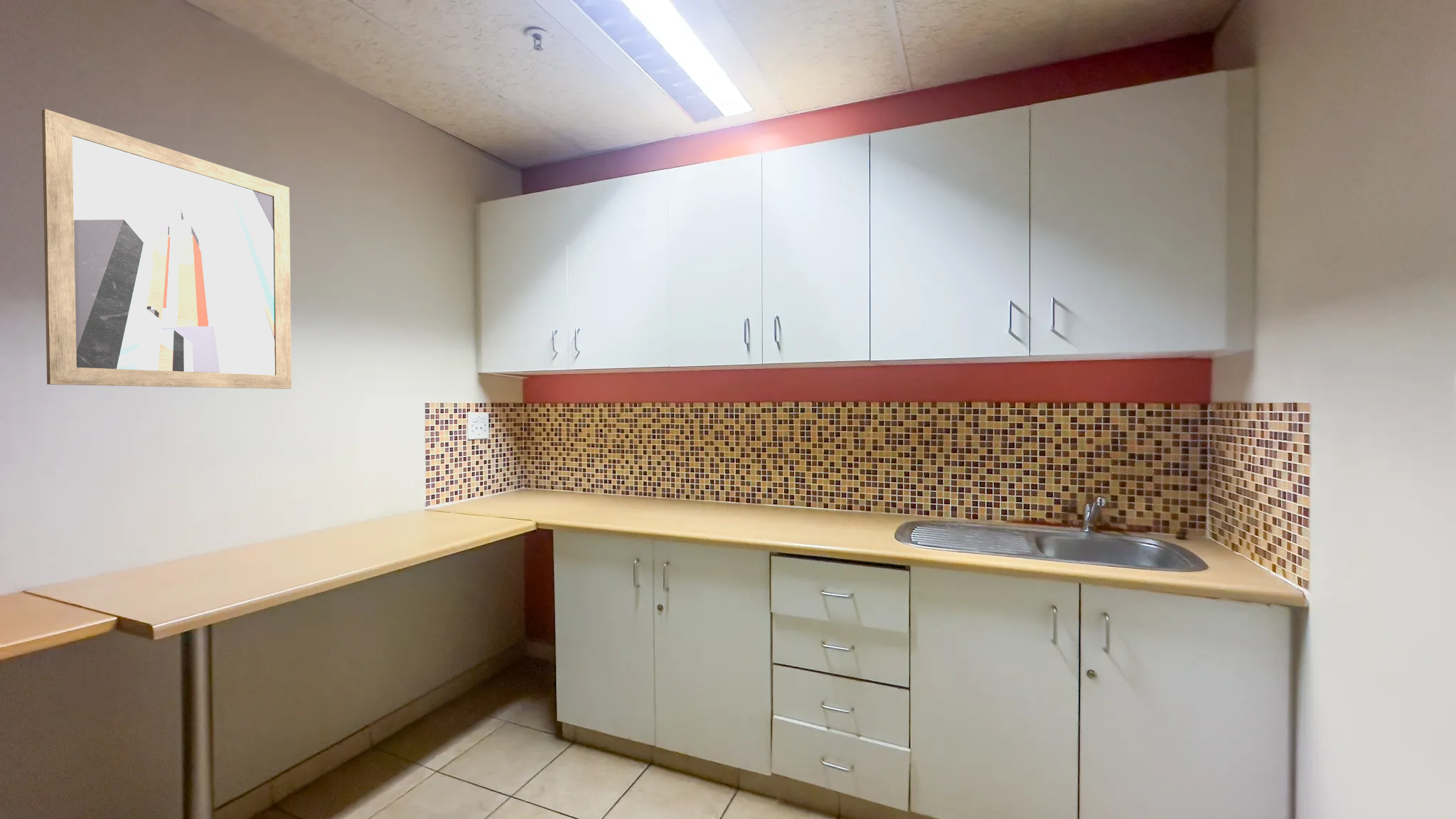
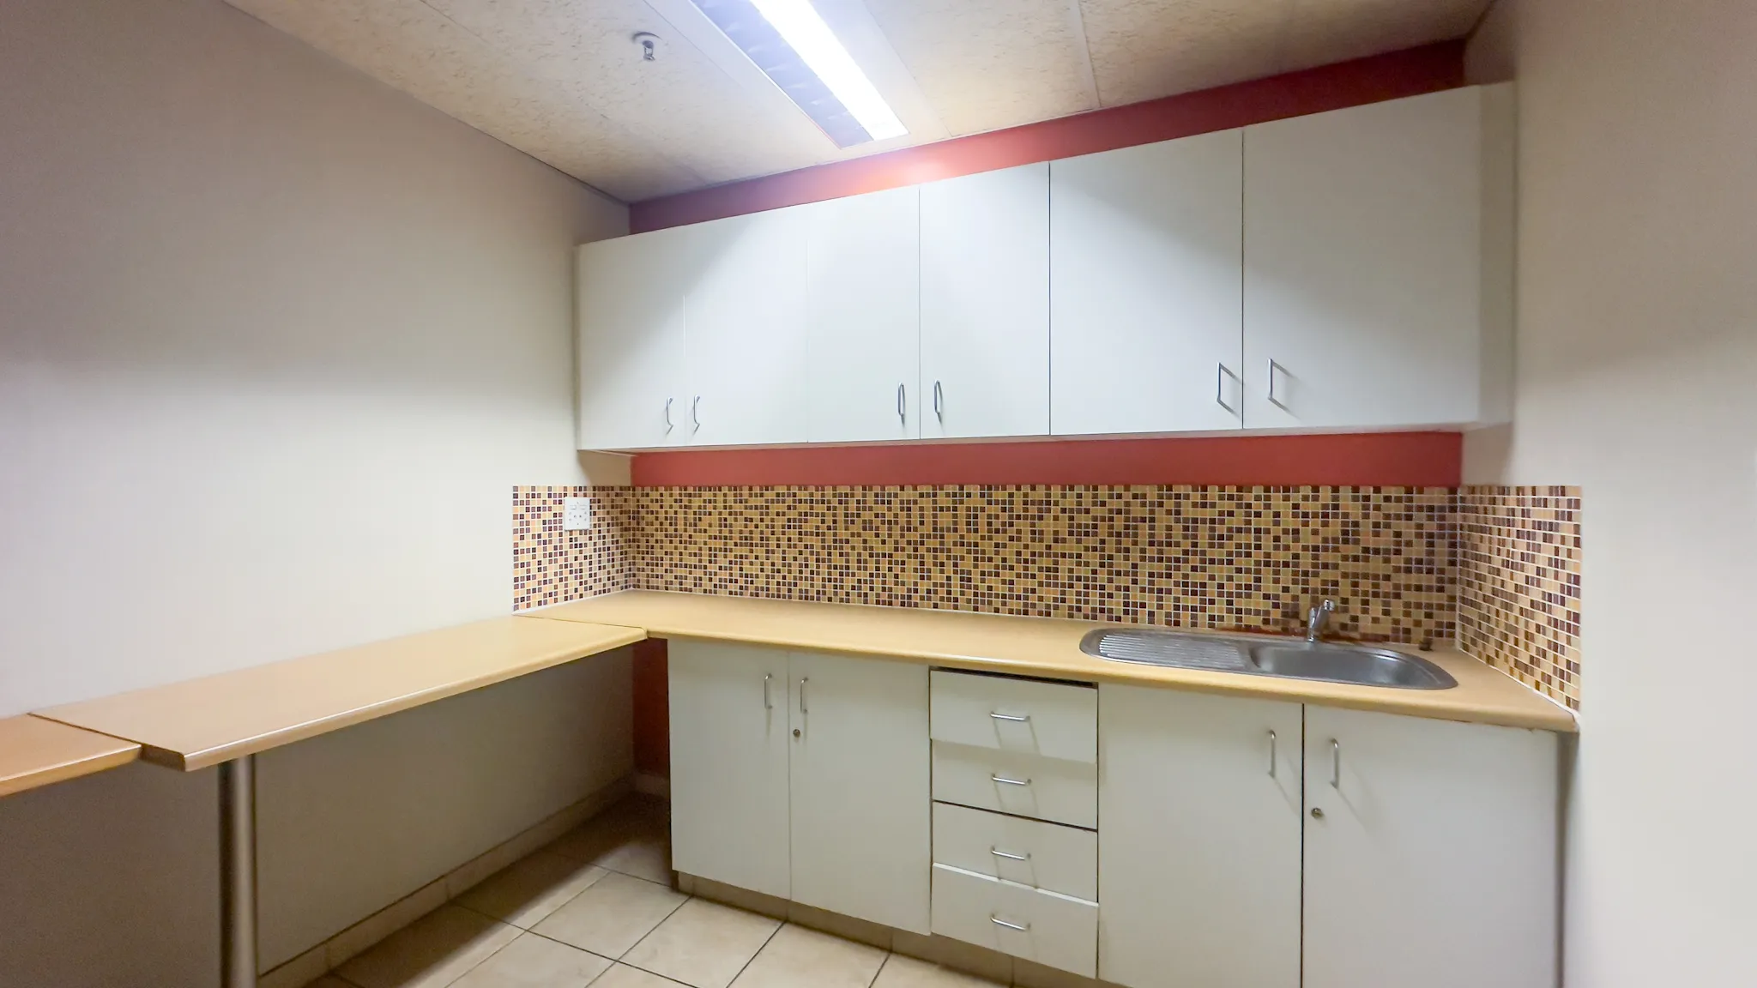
- wall art (186, 271)
